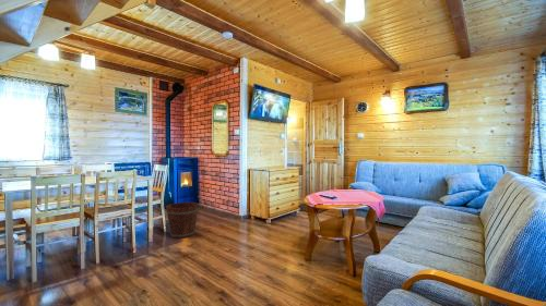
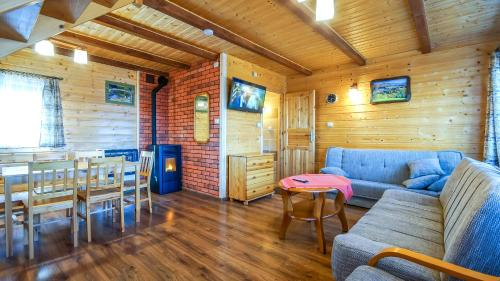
- bucket (182, 219)
